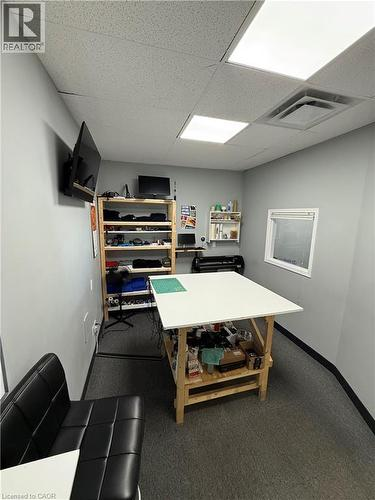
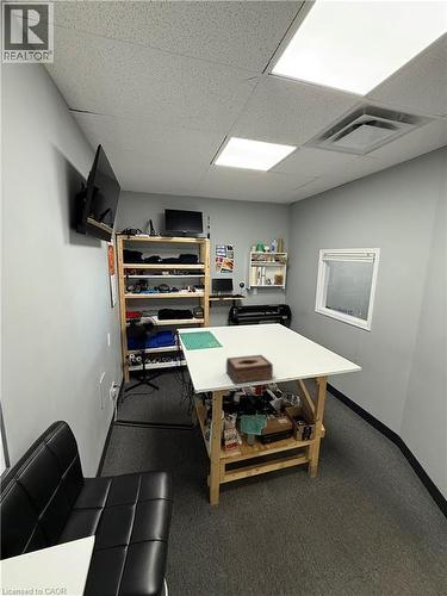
+ tissue box (248, 368)
